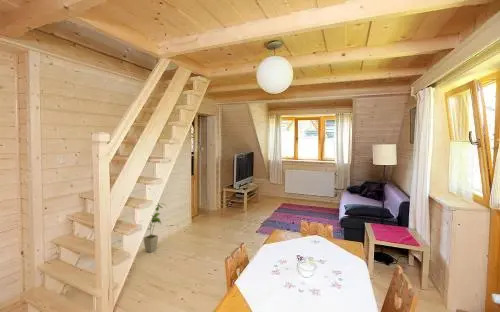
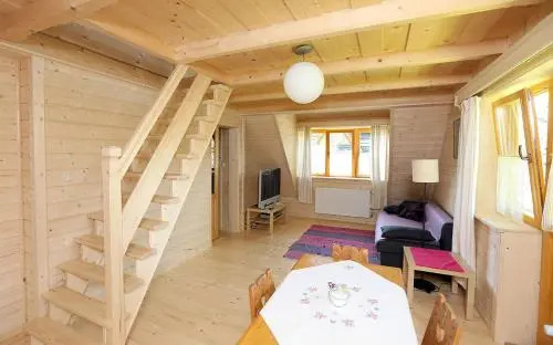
- house plant (154, 224)
